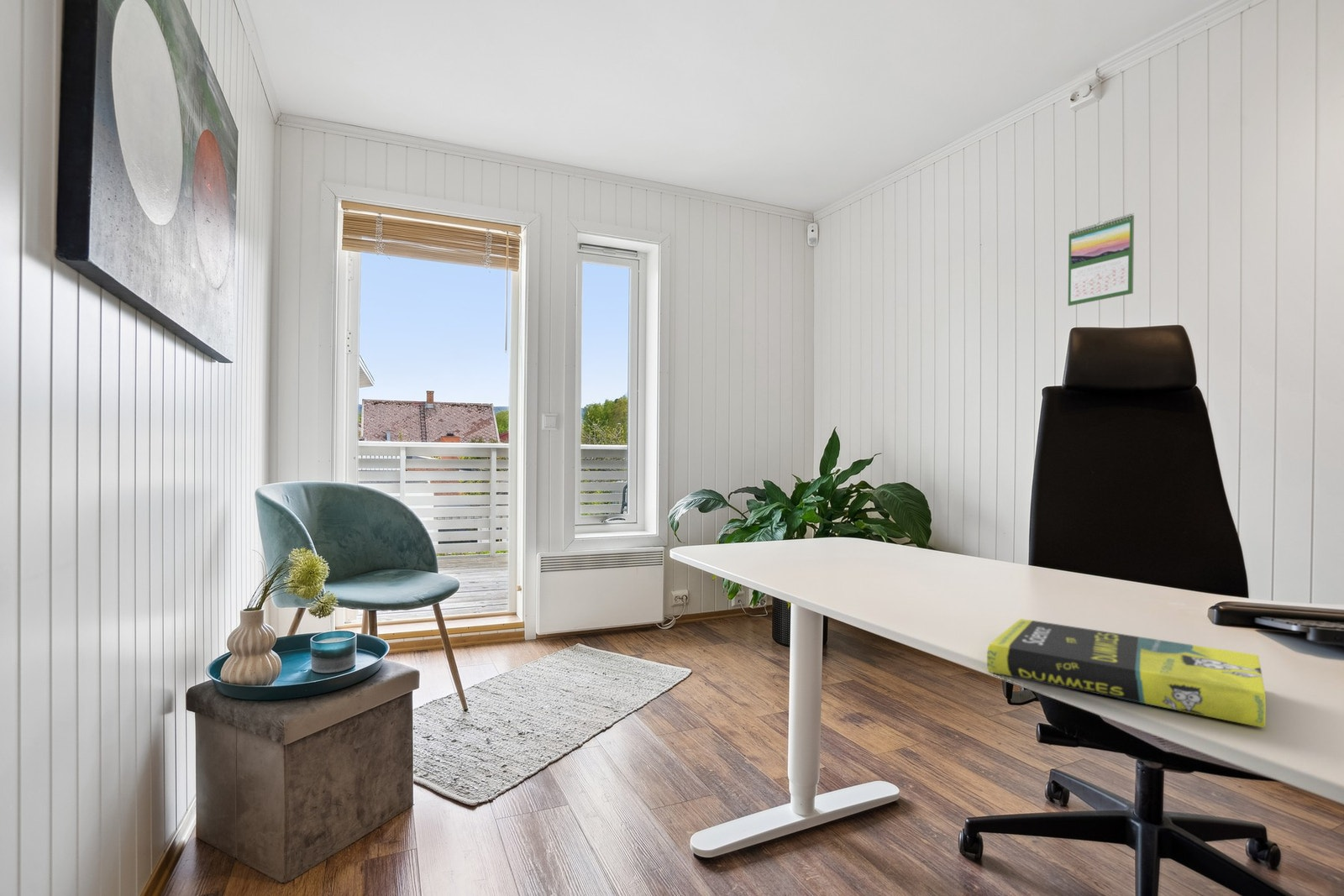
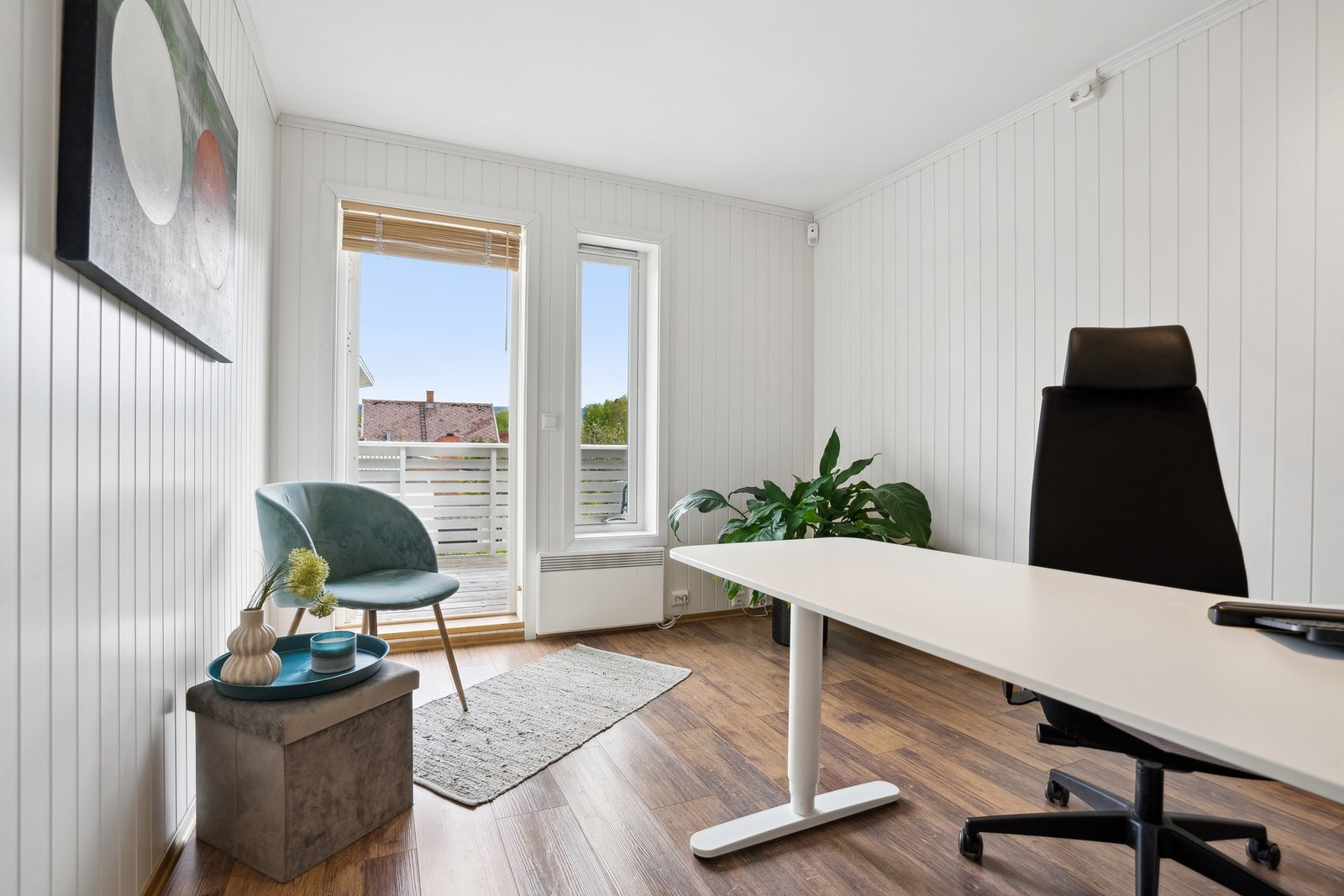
- calendar (1100, 260)
- book (1120, 664)
